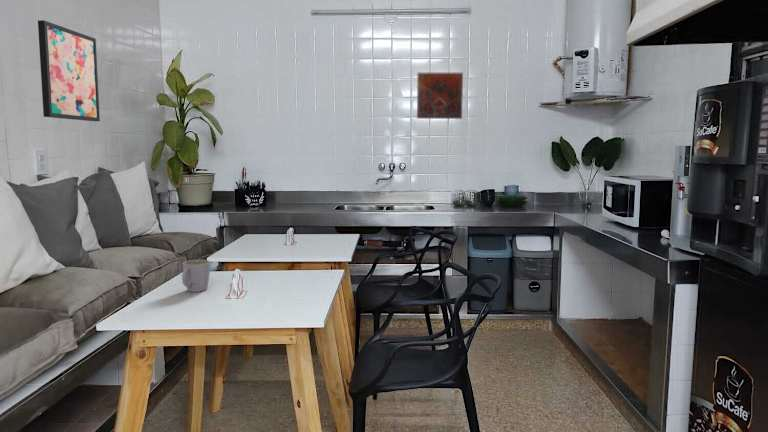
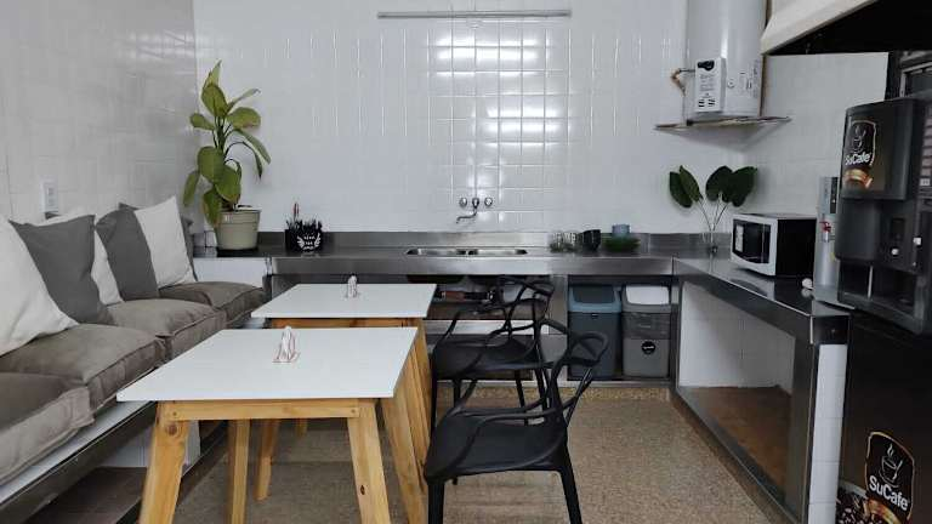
- mug (194, 277)
- wall art (71, 75)
- decorative tile (439, 95)
